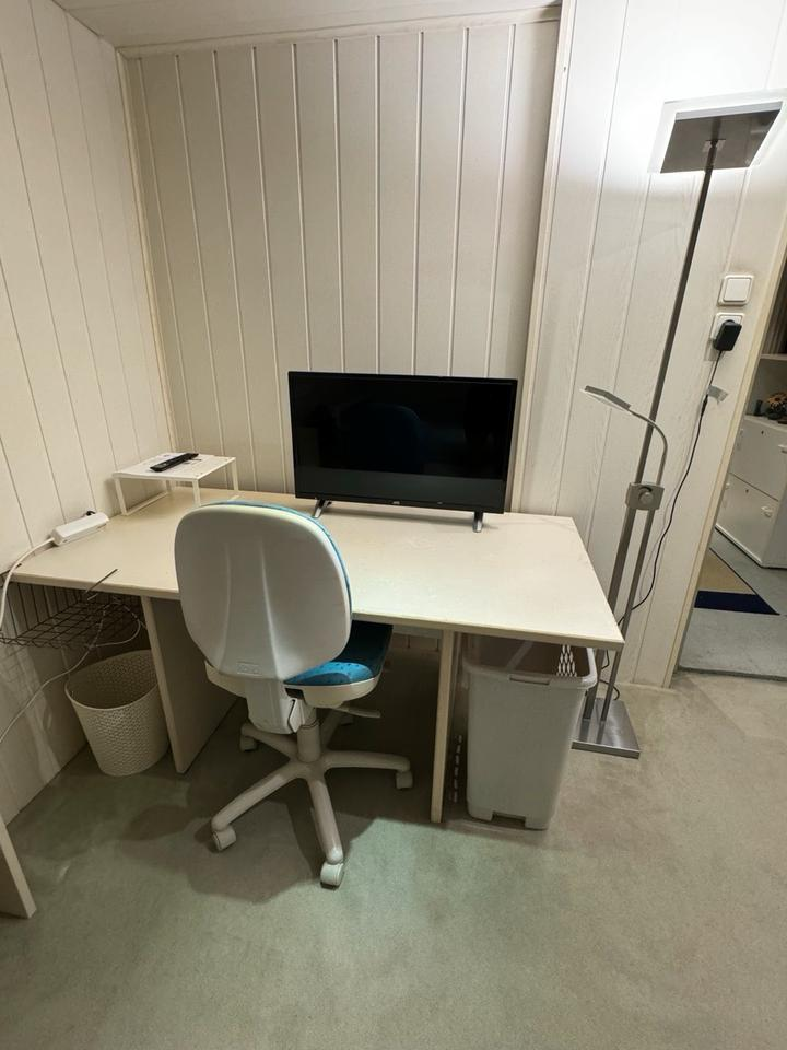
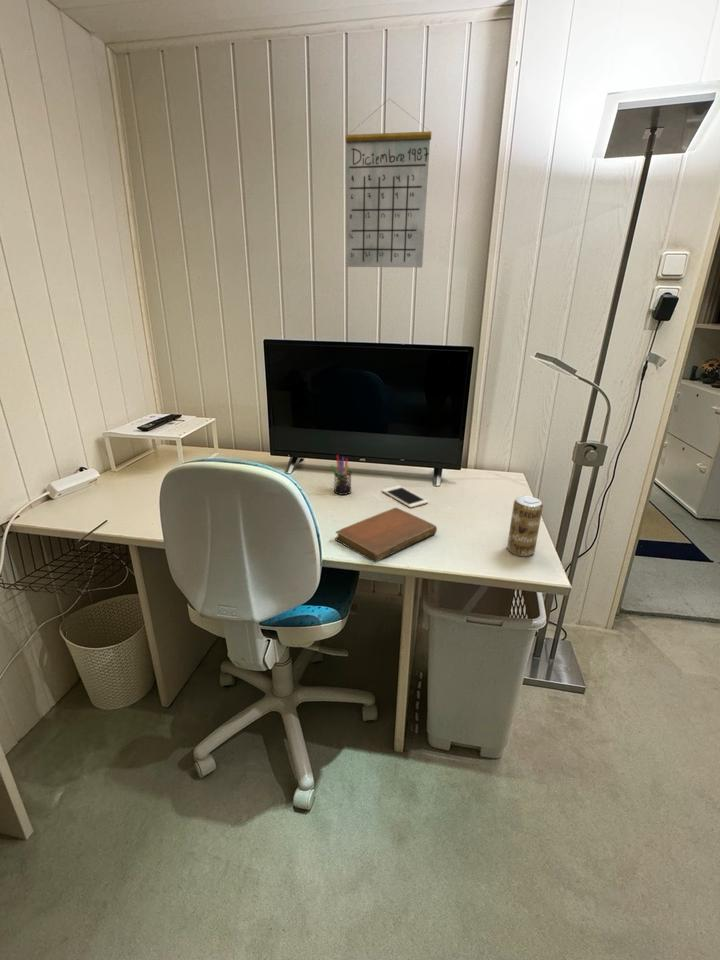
+ notebook (386, 532)
+ calendar (386, 187)
+ pen holder (340, 475)
+ cell phone (404, 496)
+ beverage can (524, 525)
